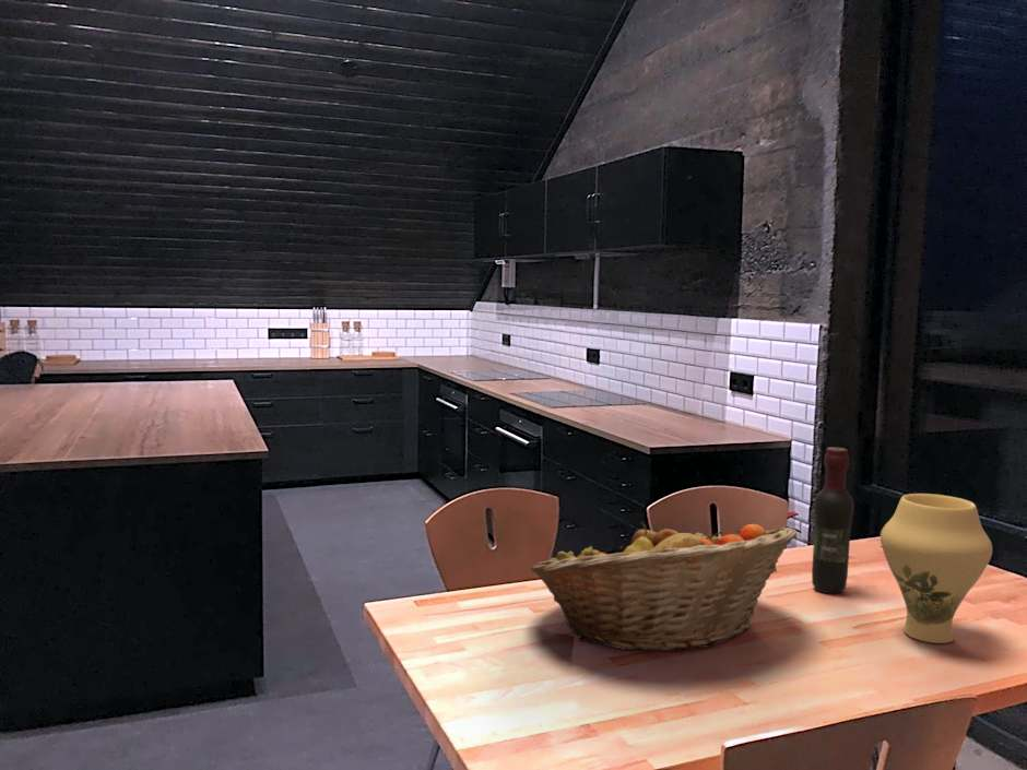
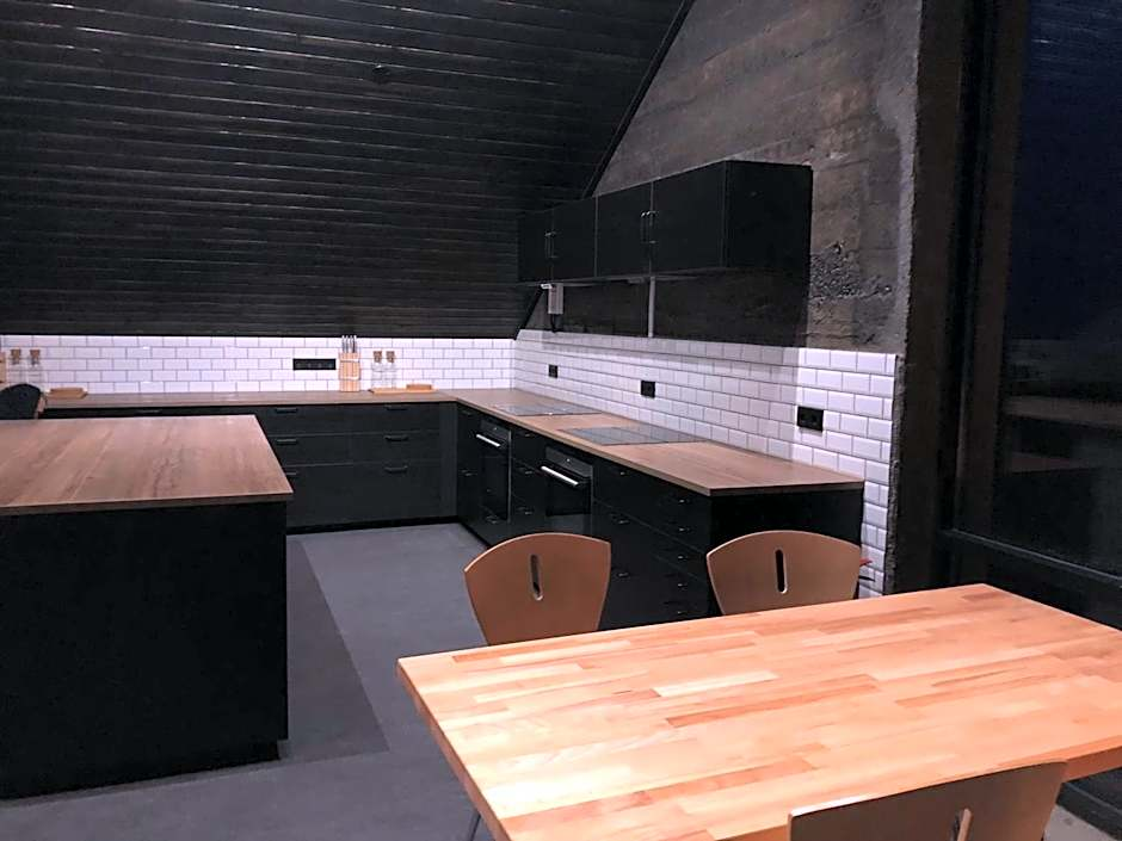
- vase (933, 568)
- fruit basket (664, 571)
- wine bottle (833, 519)
